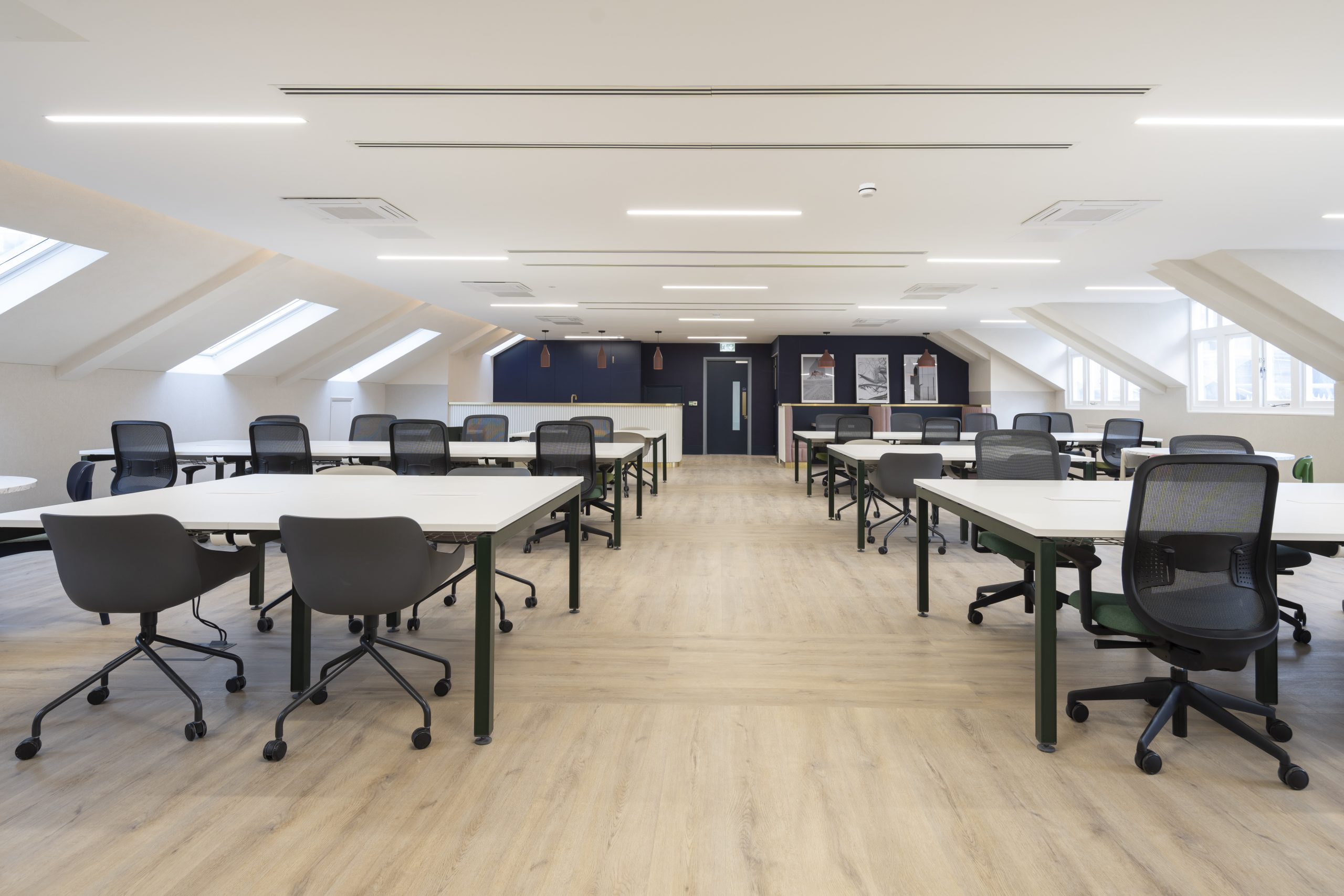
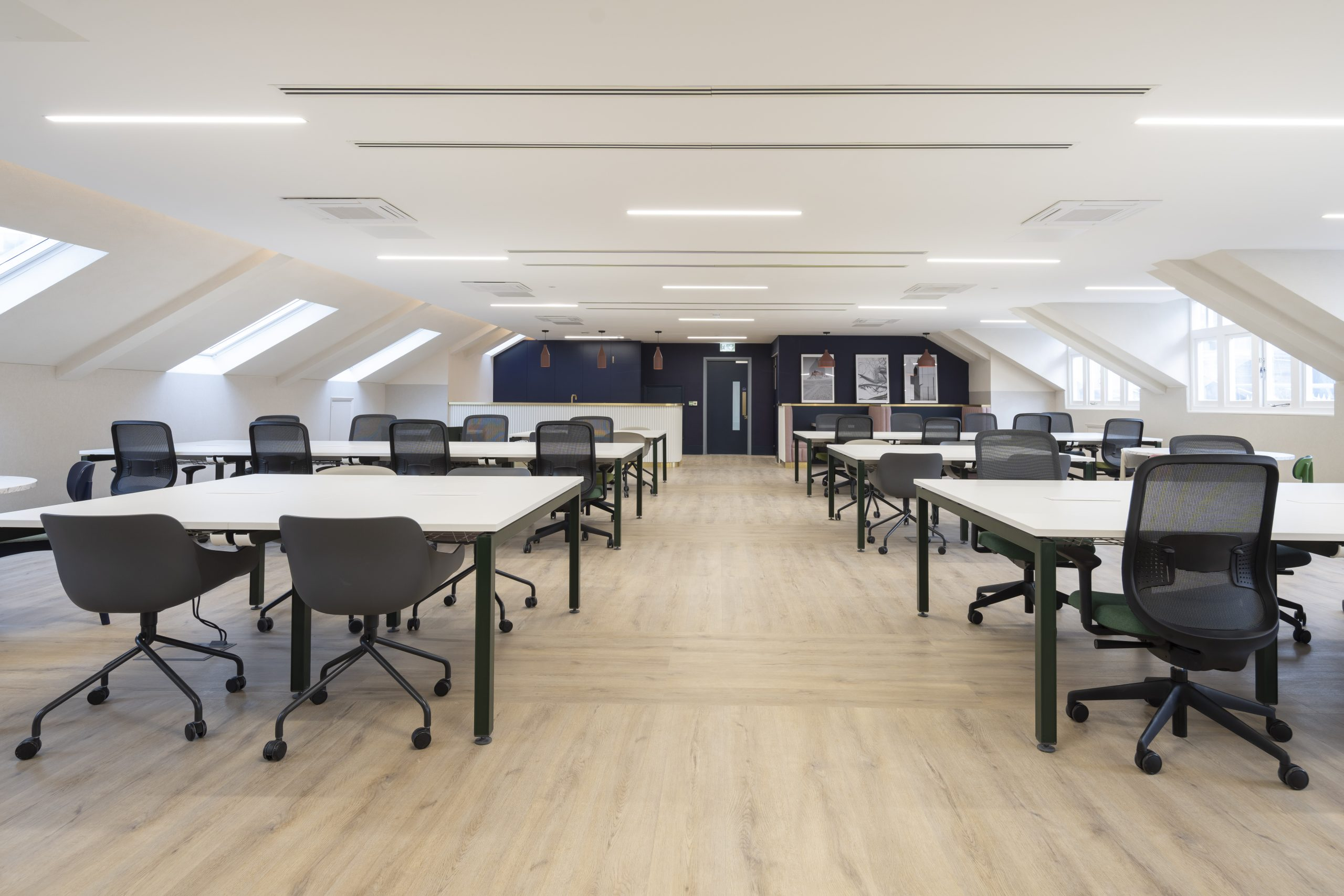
- smoke detector (867, 191)
